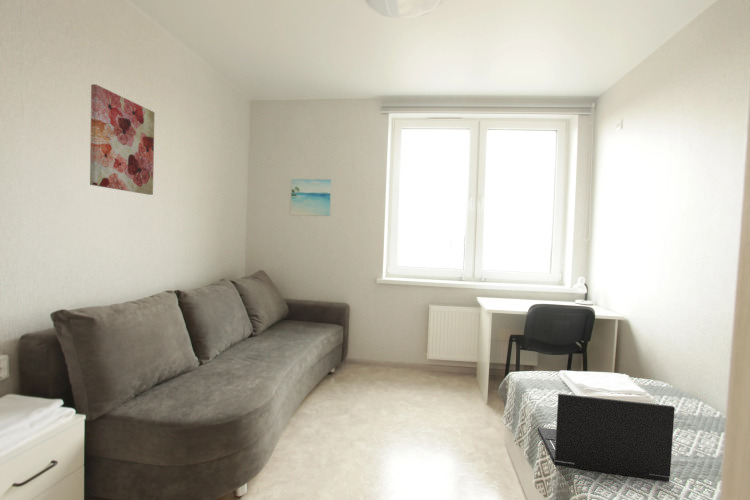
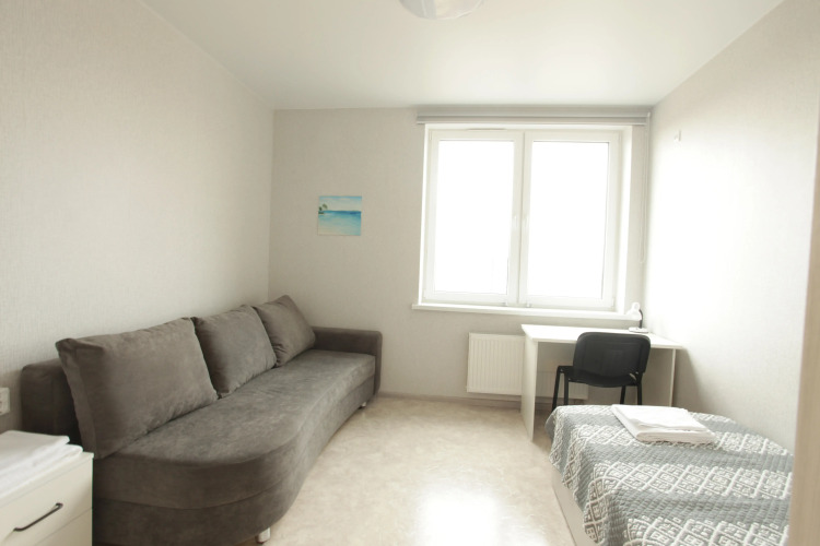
- laptop (598, 420)
- wall art (125, 145)
